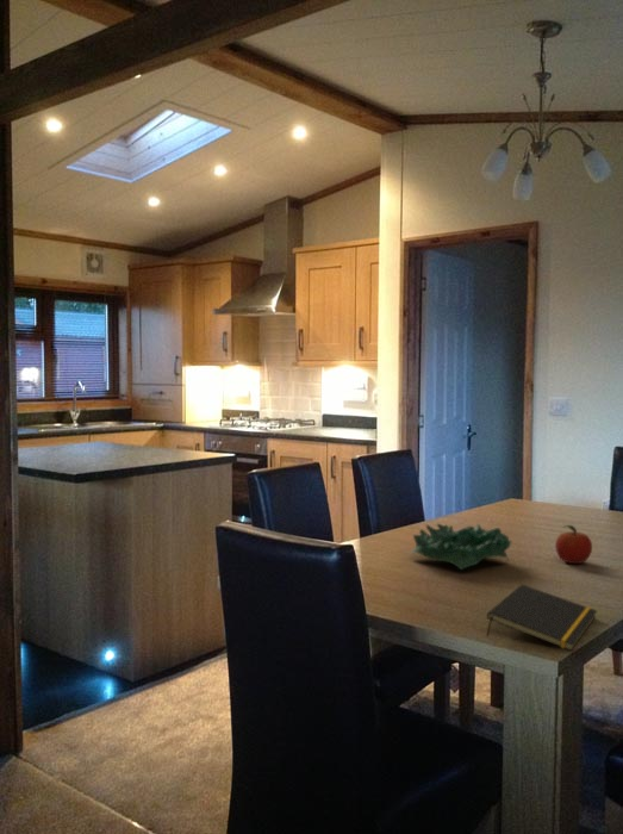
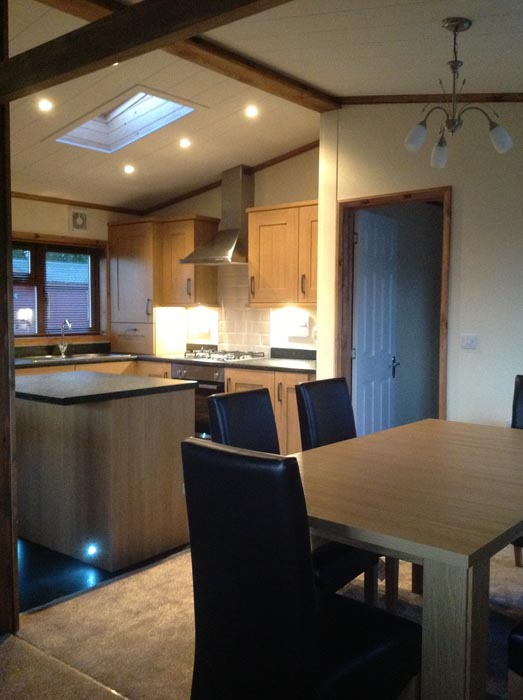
- fruit (573, 543)
- decorative bowl (459, 544)
- notepad (543, 614)
